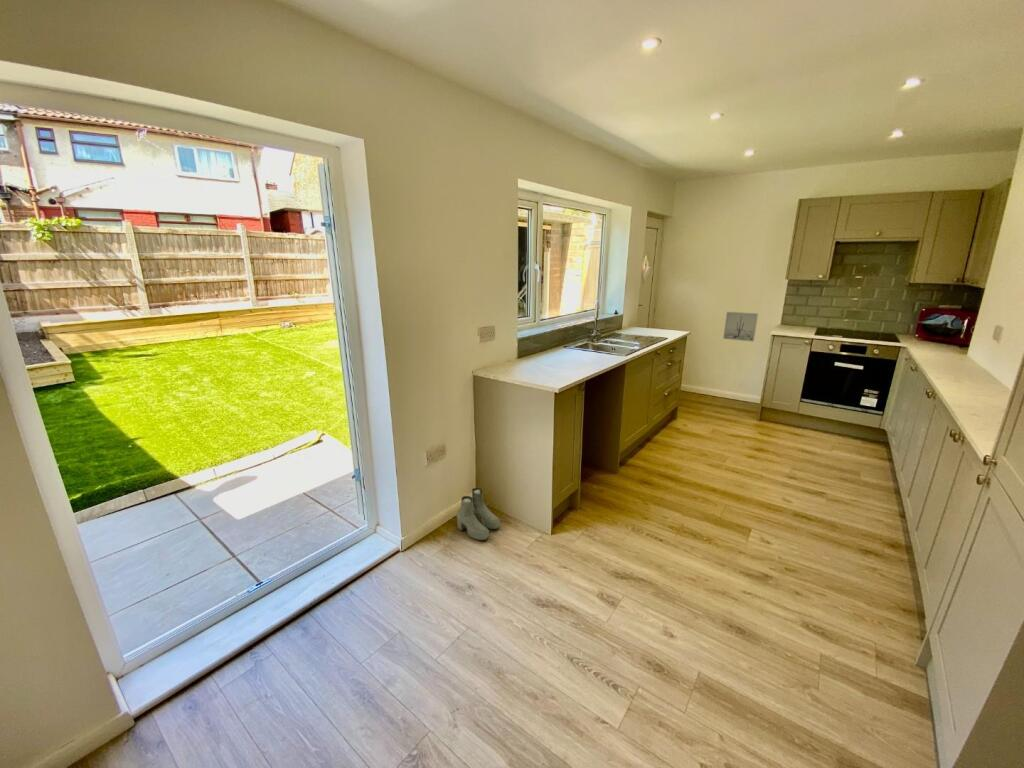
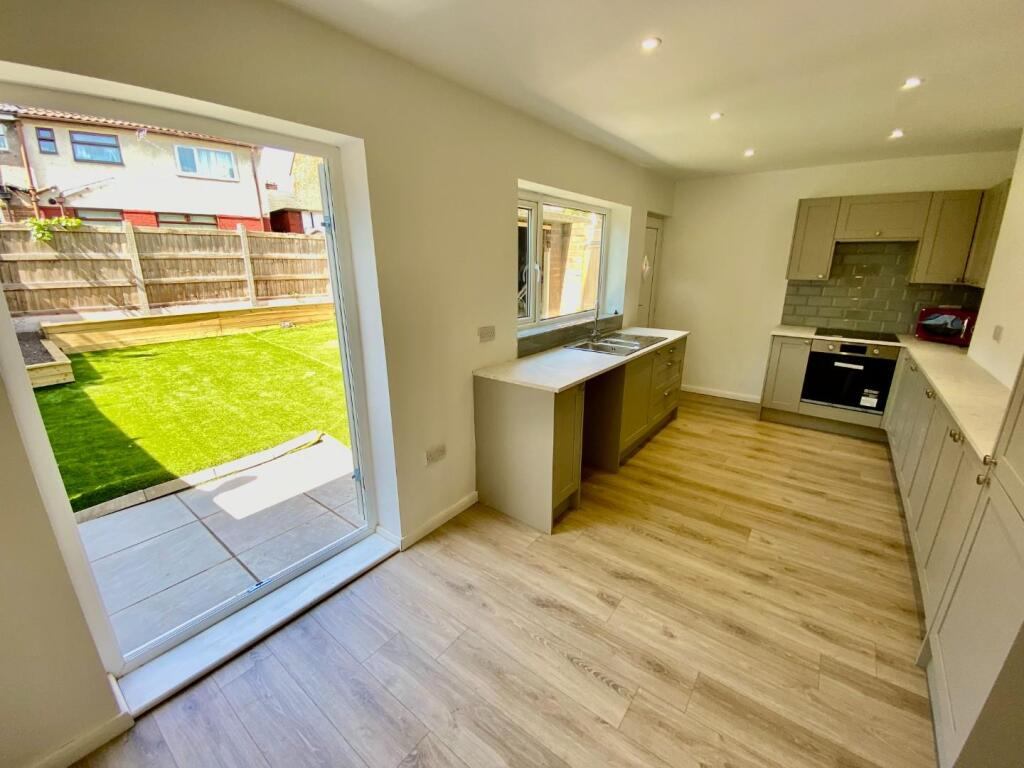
- boots (478, 512)
- wall art (740, 326)
